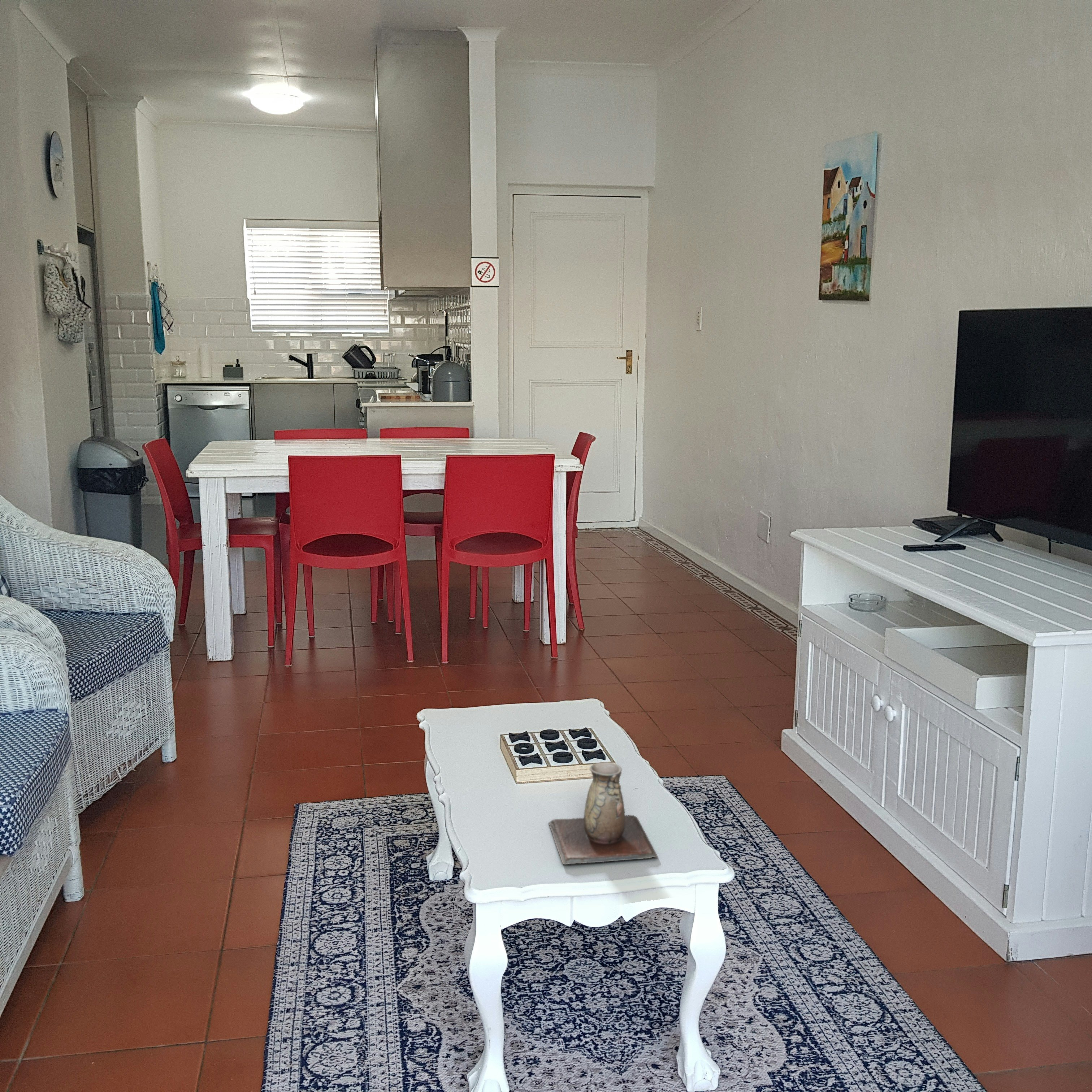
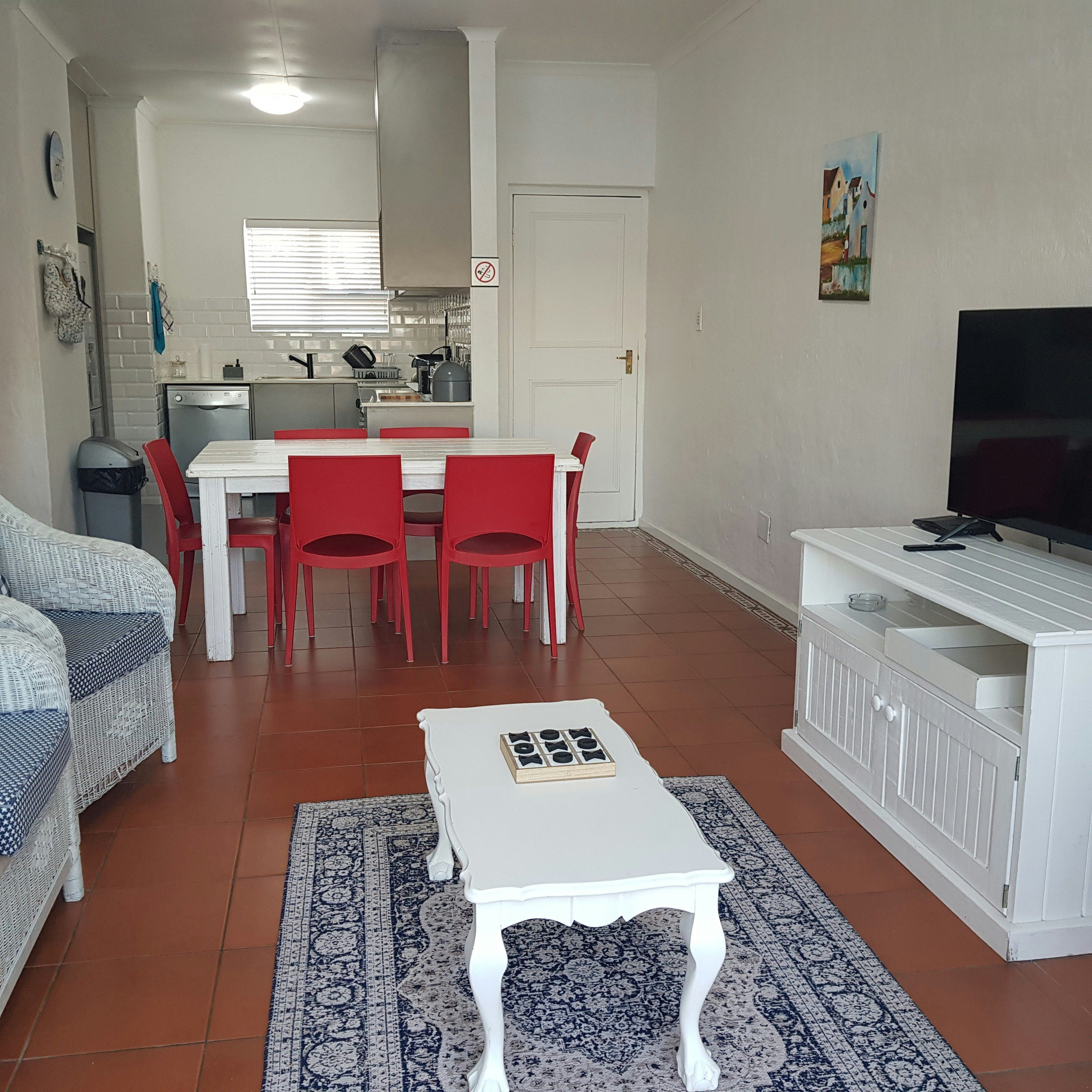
- decorative vase (602, 803)
